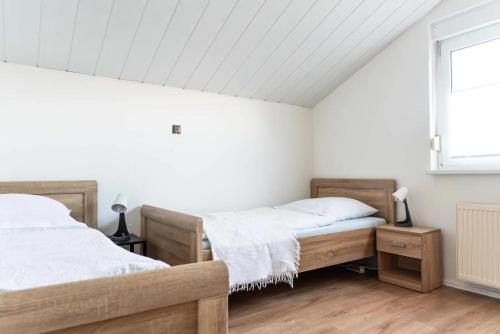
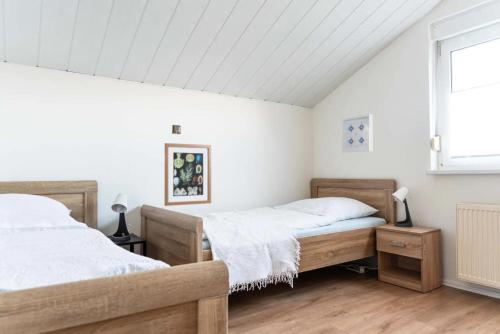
+ wall art (188, 174)
+ wall art (356, 134)
